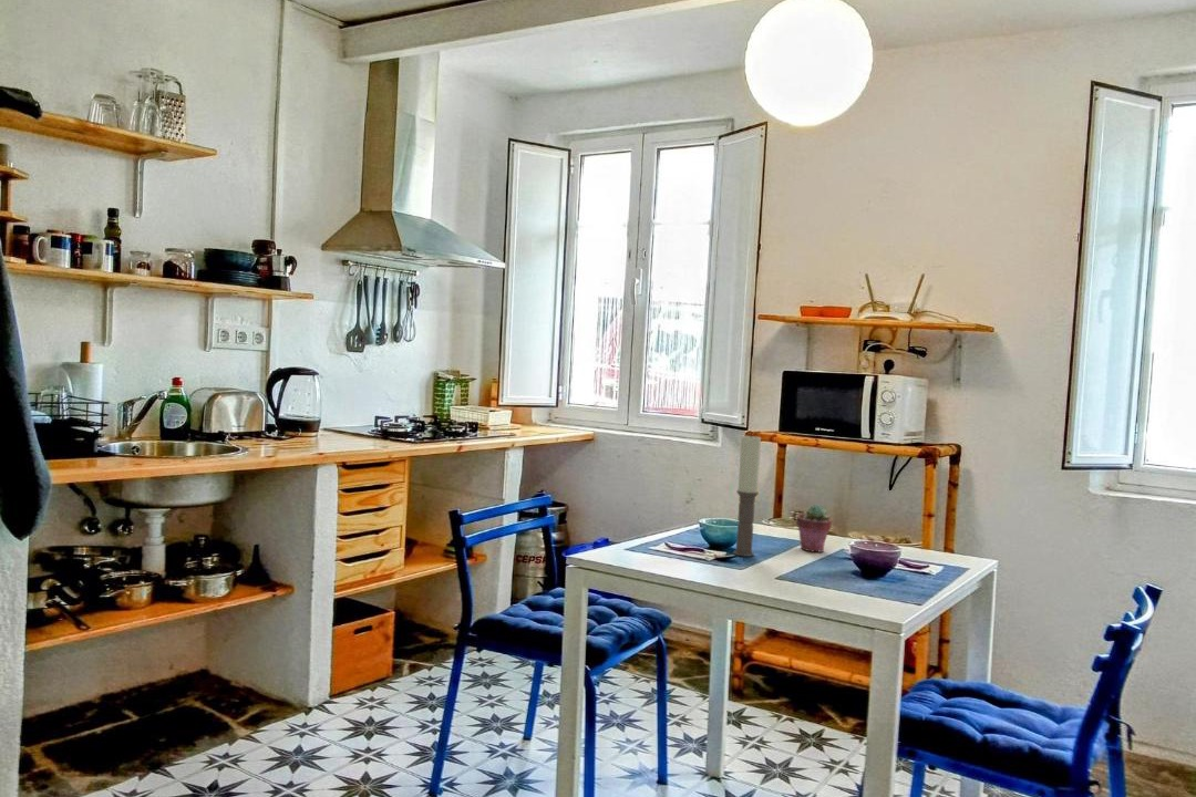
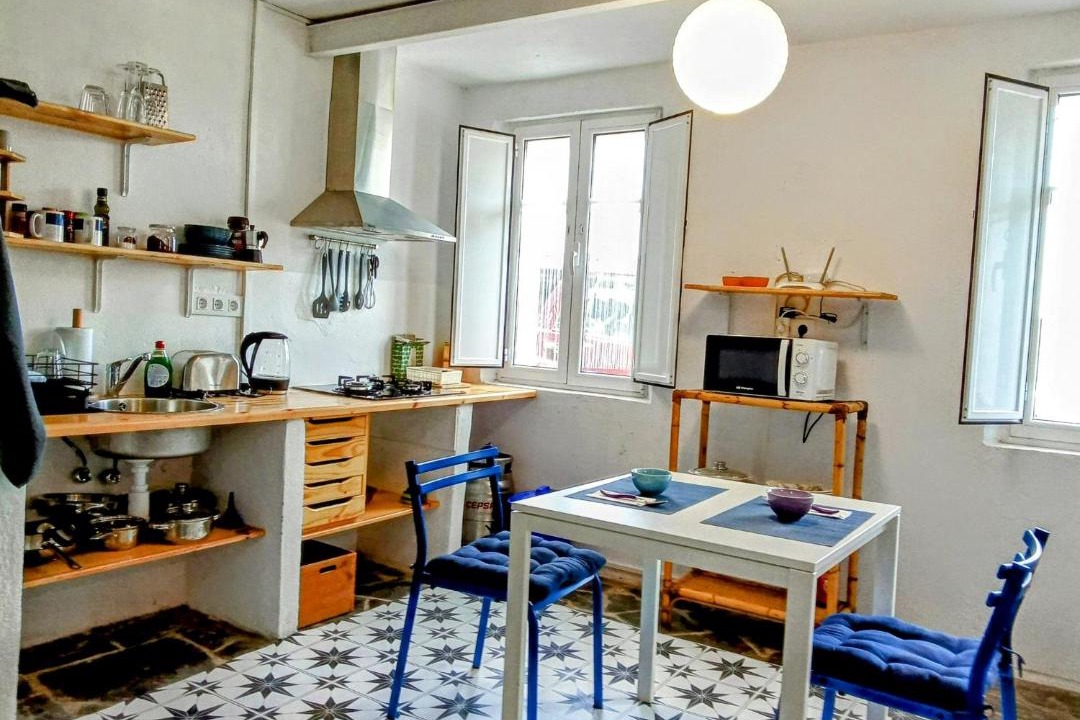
- potted succulent (813, 526)
- candle (748, 494)
